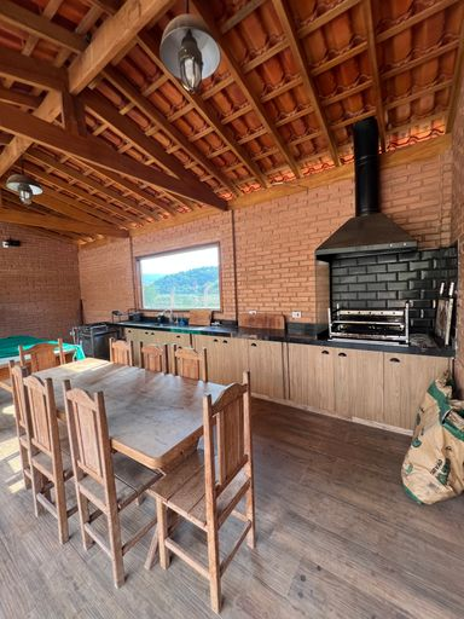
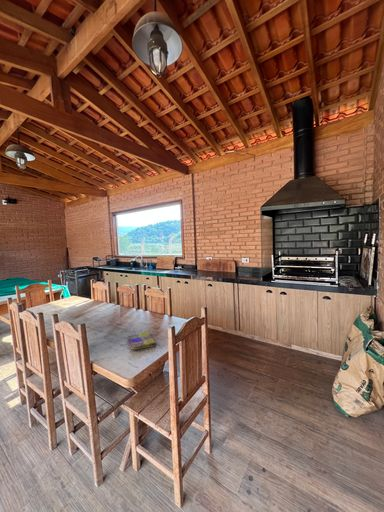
+ dish towel (141, 340)
